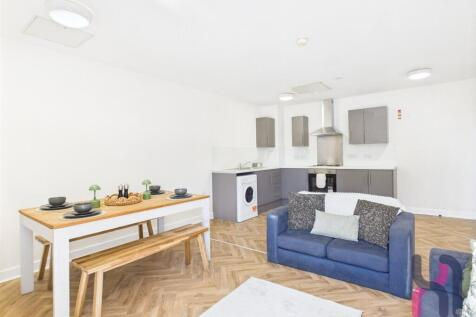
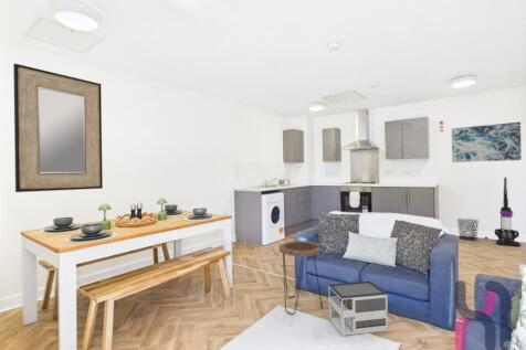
+ vacuum cleaner (506, 210)
+ wall art (484, 142)
+ side table (301, 275)
+ architectural model (356, 306)
+ waste bin (467, 229)
+ home mirror (62, 132)
